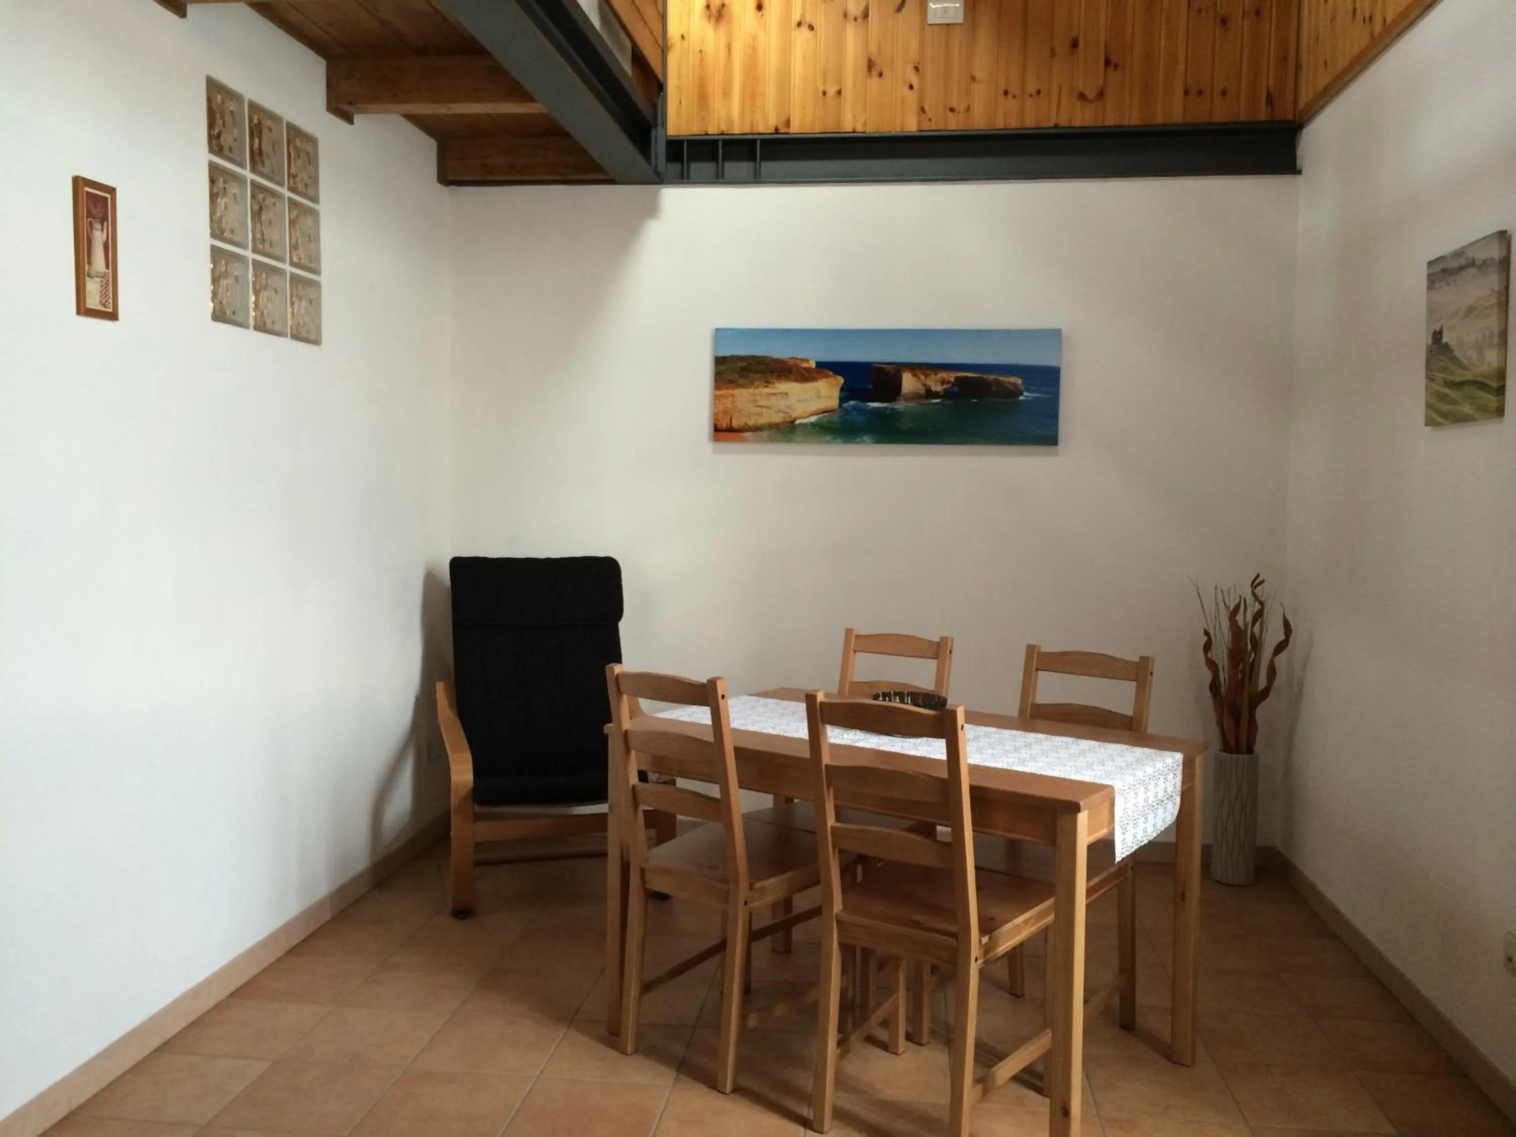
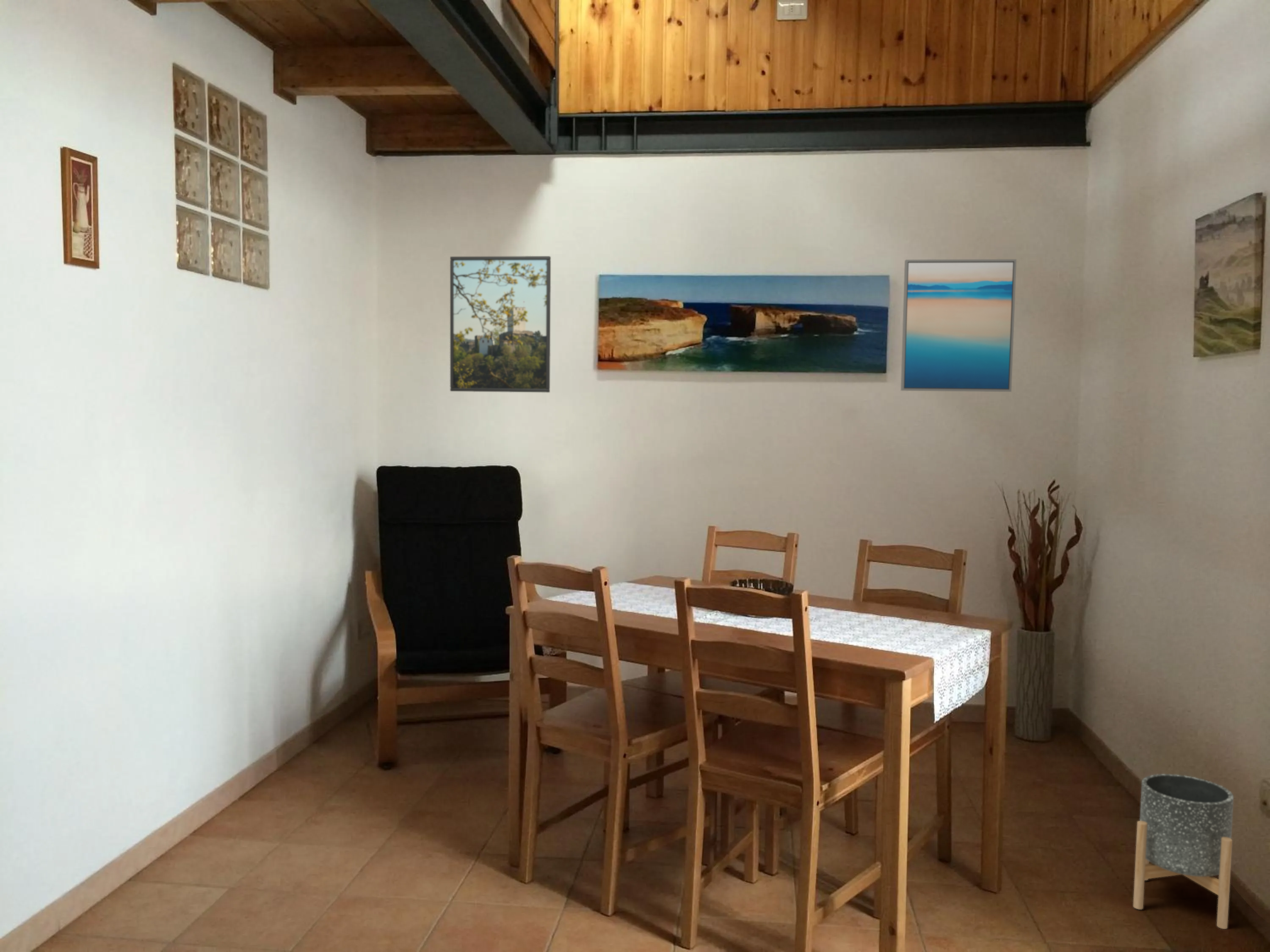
+ planter (1184, 845)
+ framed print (500, 325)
+ wall art (958, 326)
